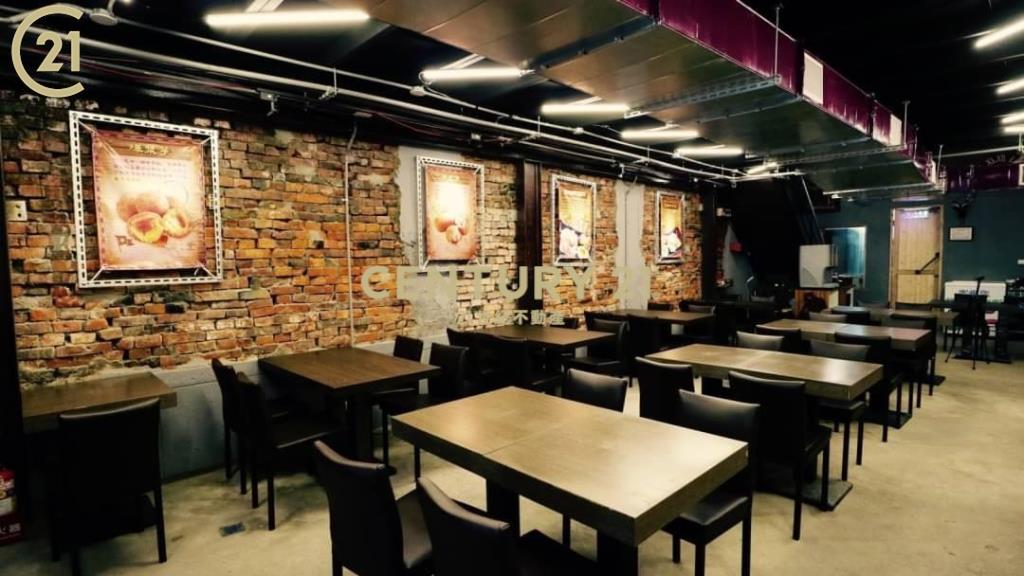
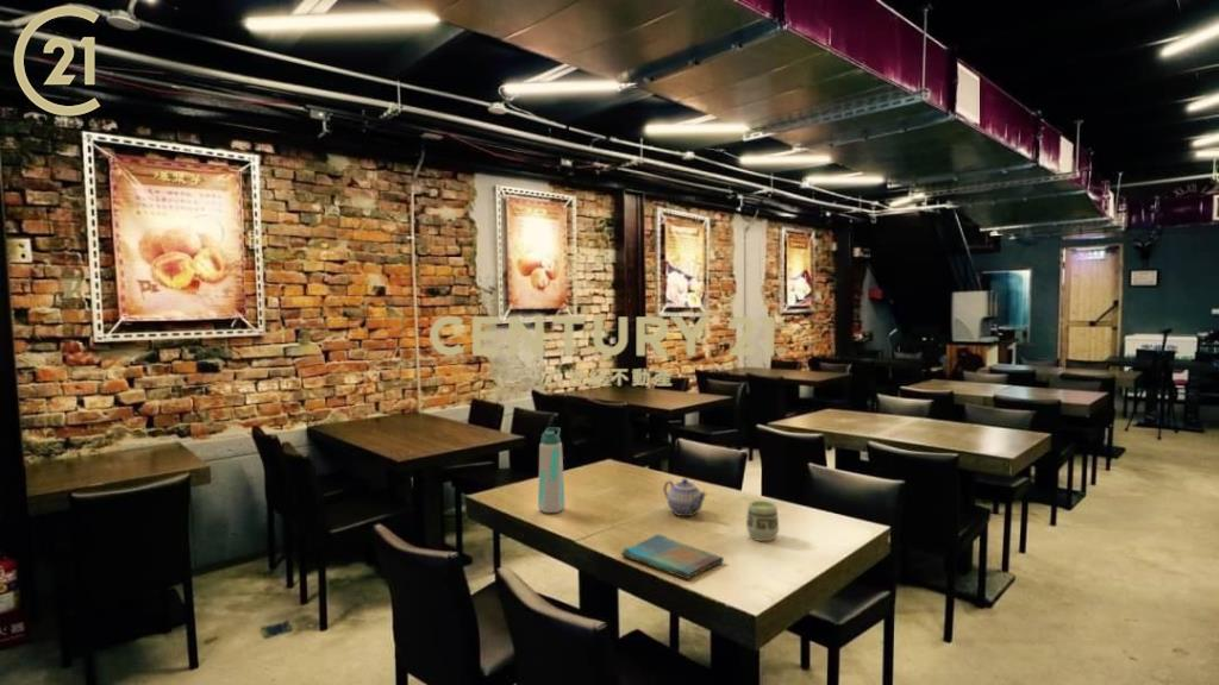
+ cup (762, 521)
+ teapot (684, 495)
+ dish towel (671, 554)
+ water bottle (551, 470)
